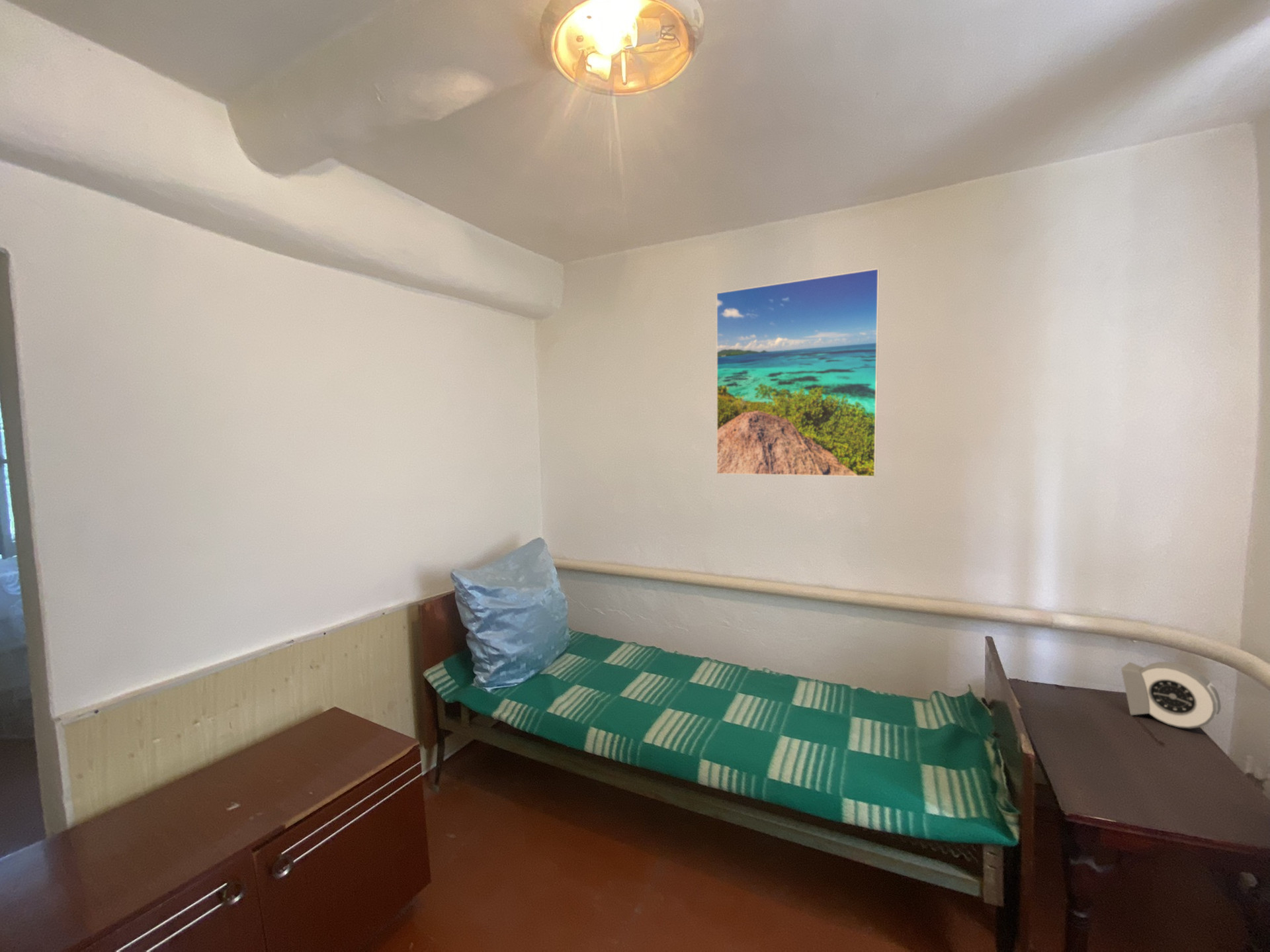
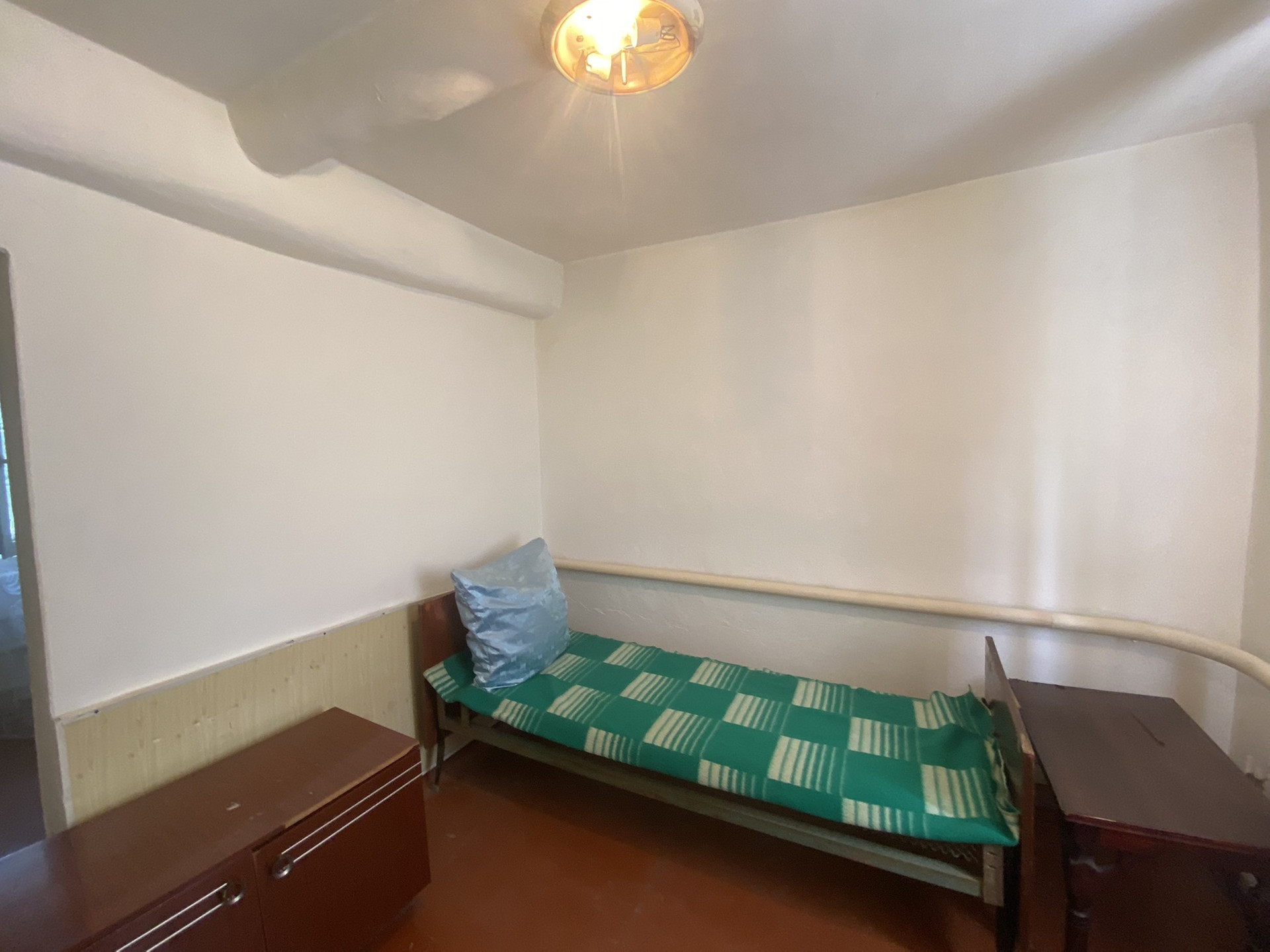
- alarm clock (1170, 693)
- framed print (792, 380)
